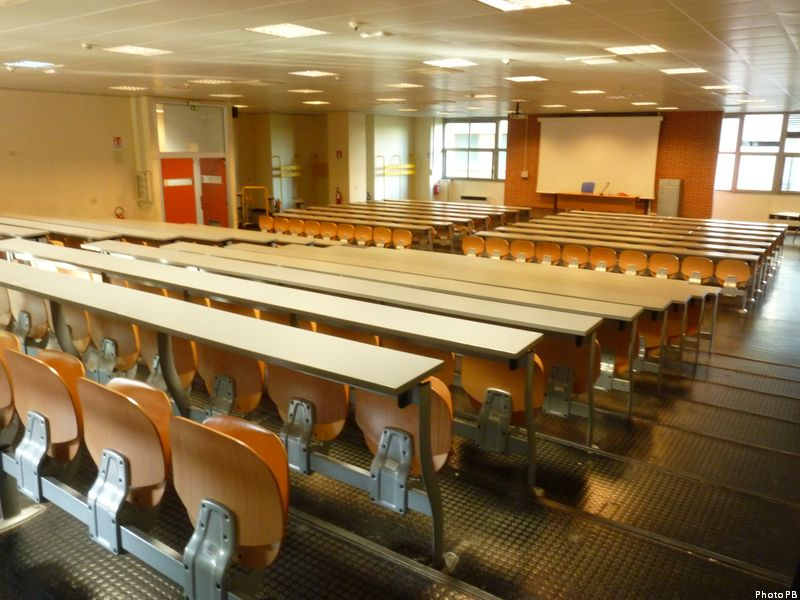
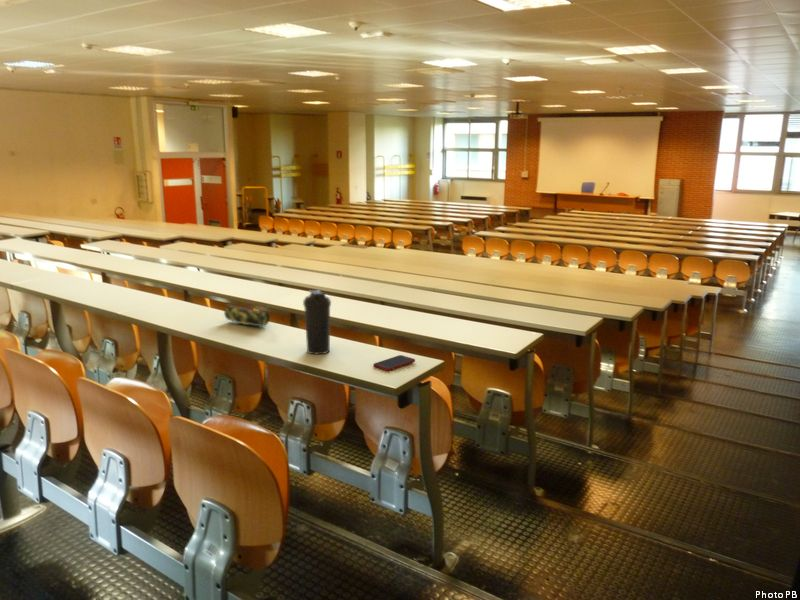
+ cell phone (394, 362)
+ pencil case (246, 315)
+ water bottle (317, 321)
